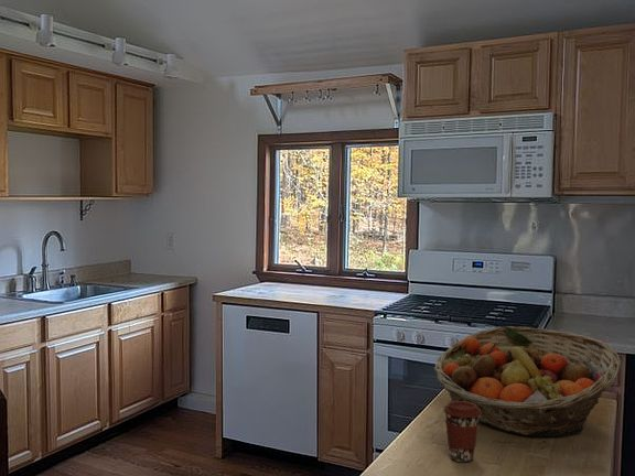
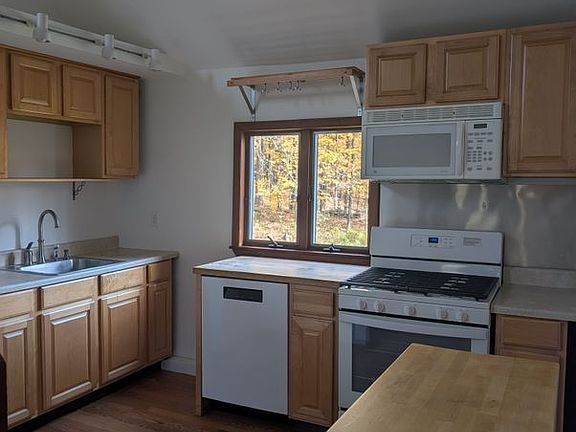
- fruit basket (521, 376)
- coffee cup (462, 431)
